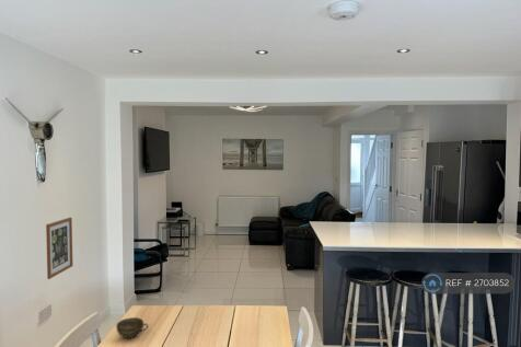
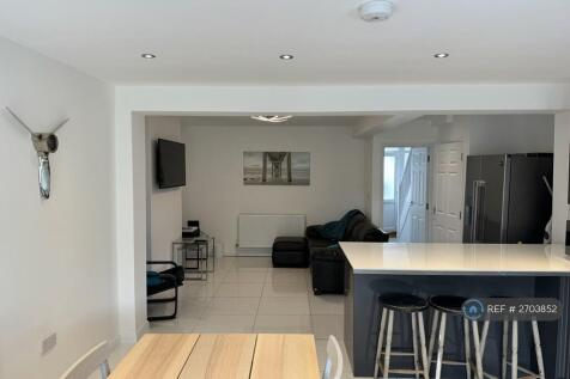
- wall art (60, 246)
- cup (132, 328)
